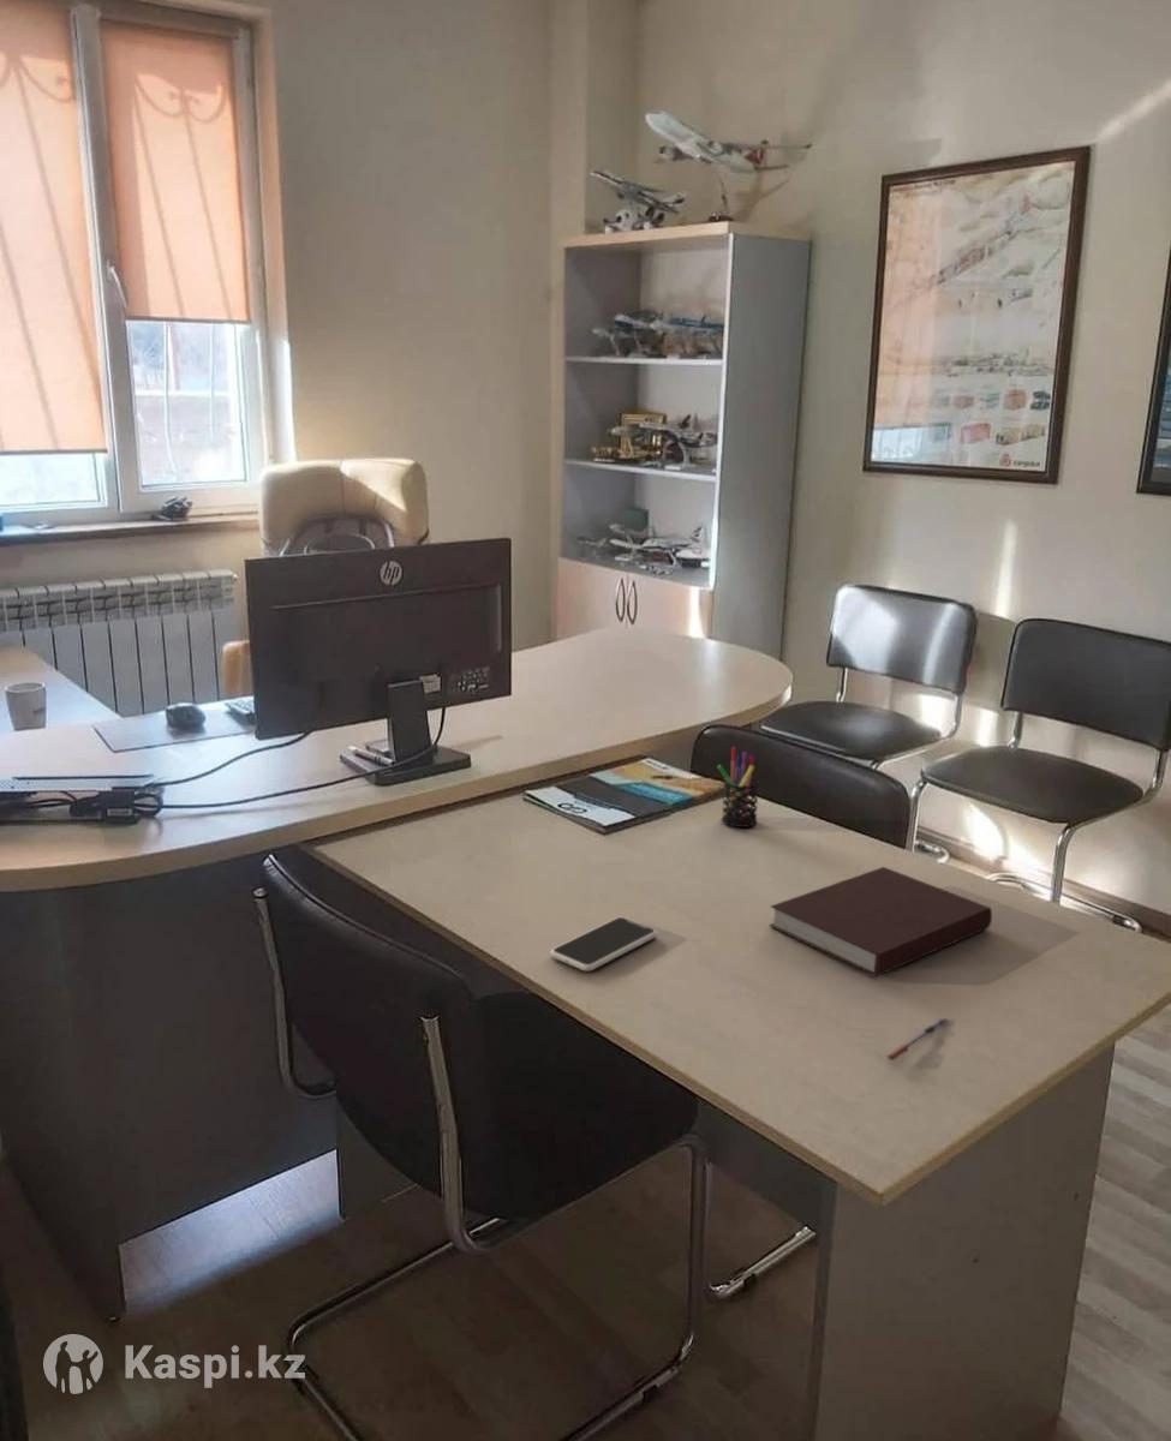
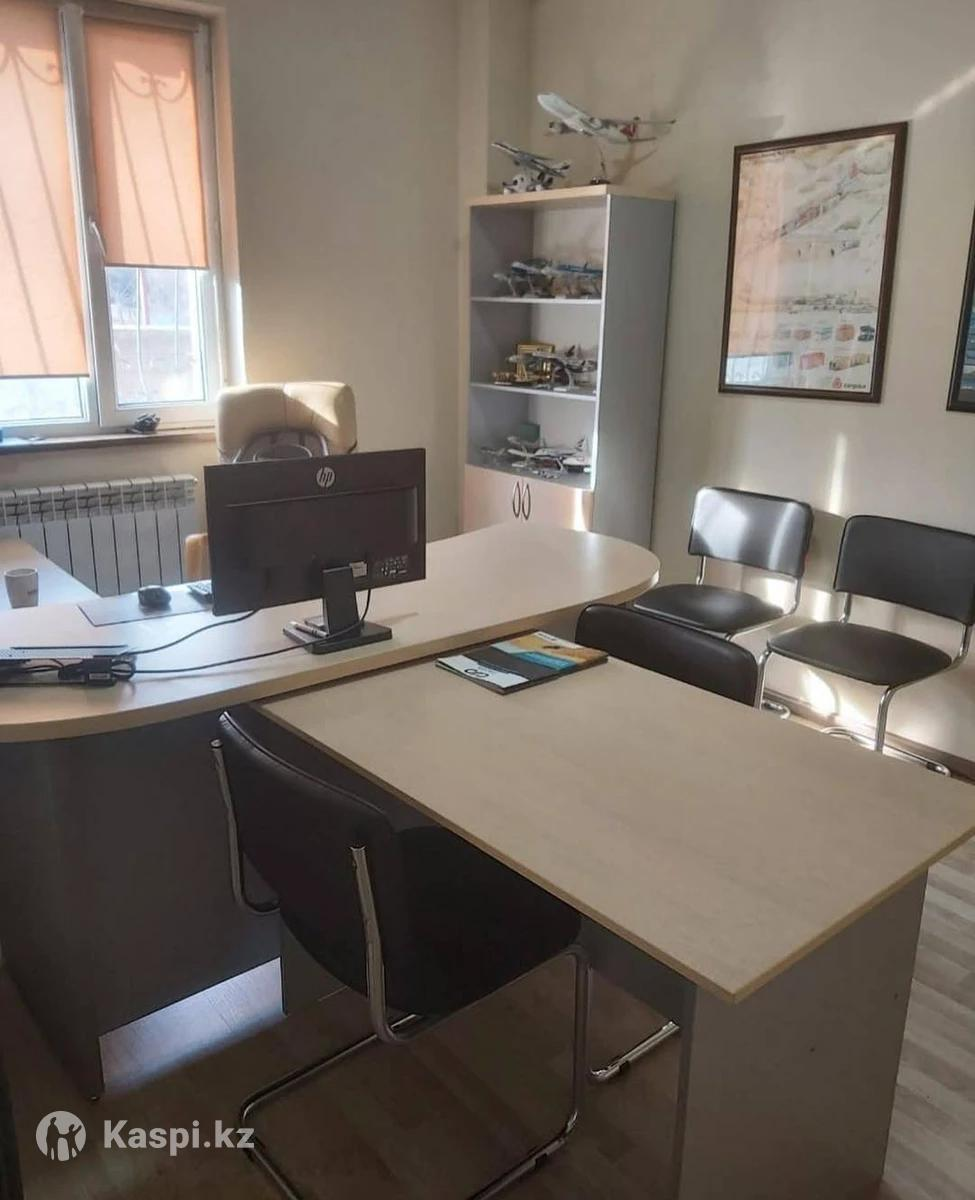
- pen (919, 1036)
- notebook (880, 916)
- smartphone (604, 943)
- pen holder (736, 787)
